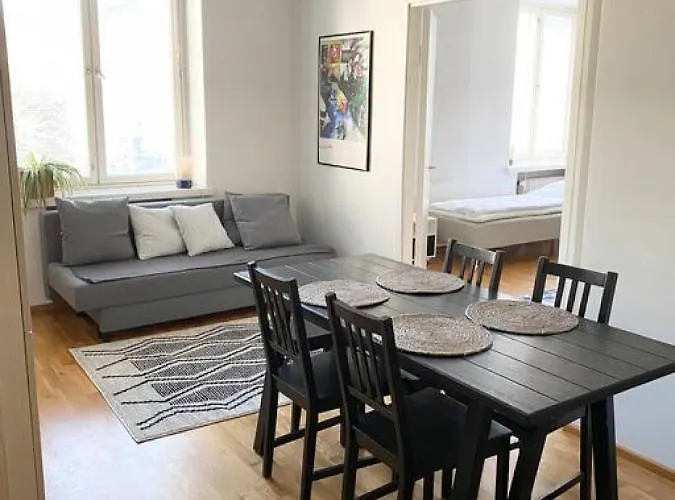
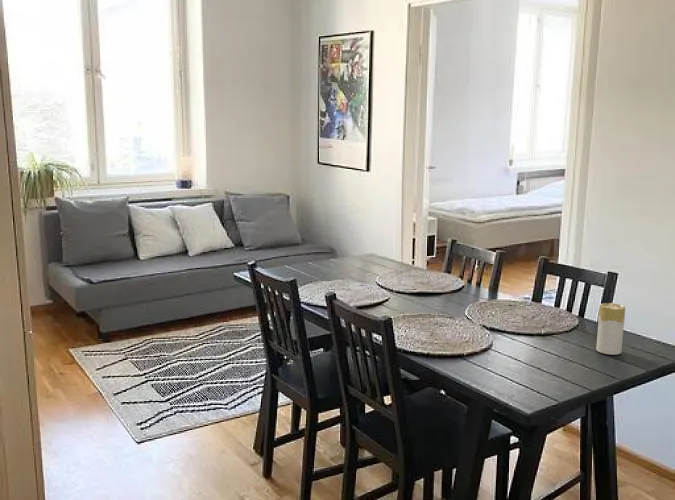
+ candle (610, 328)
